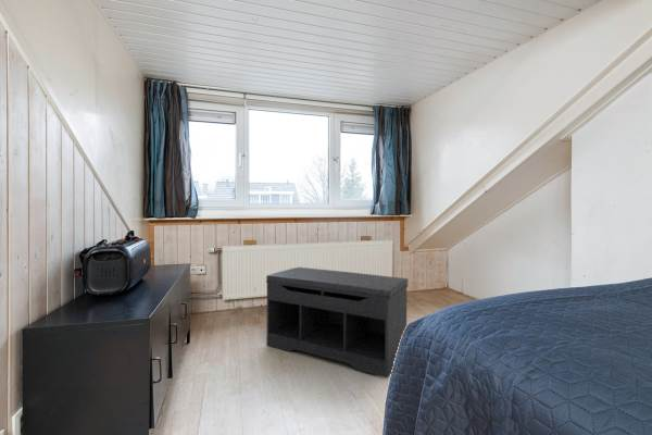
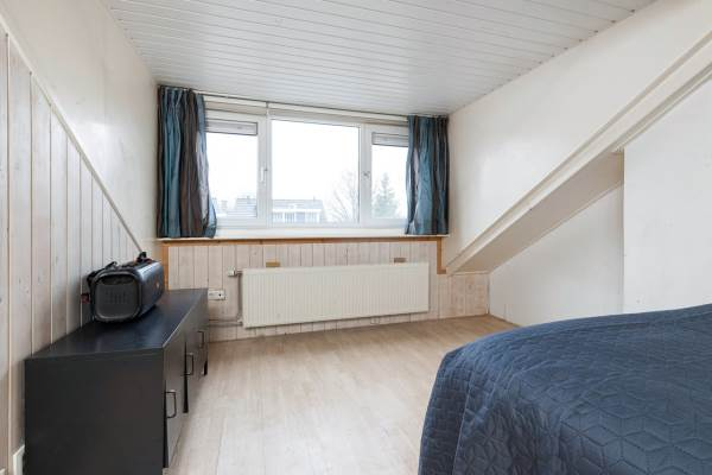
- bench (335, 312)
